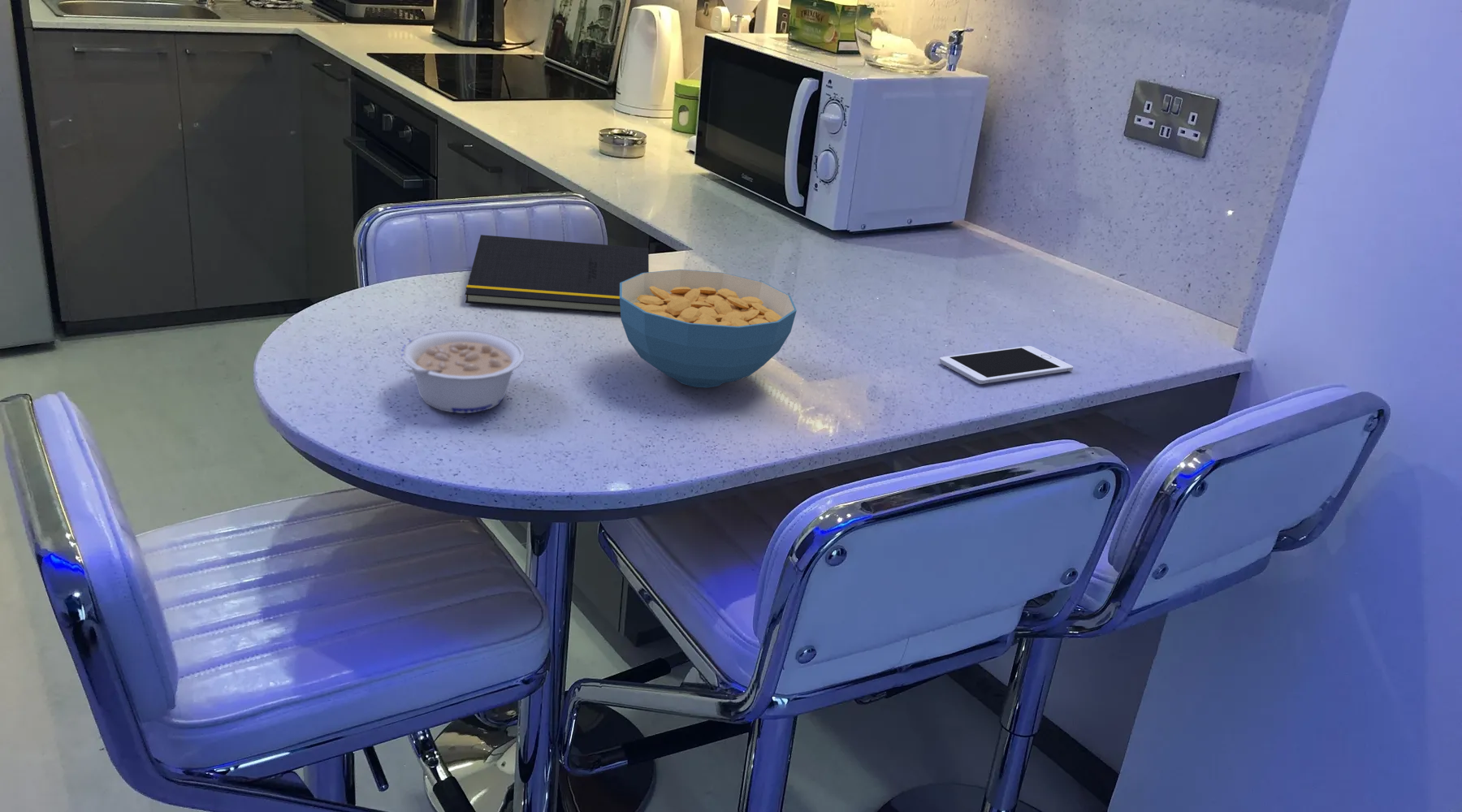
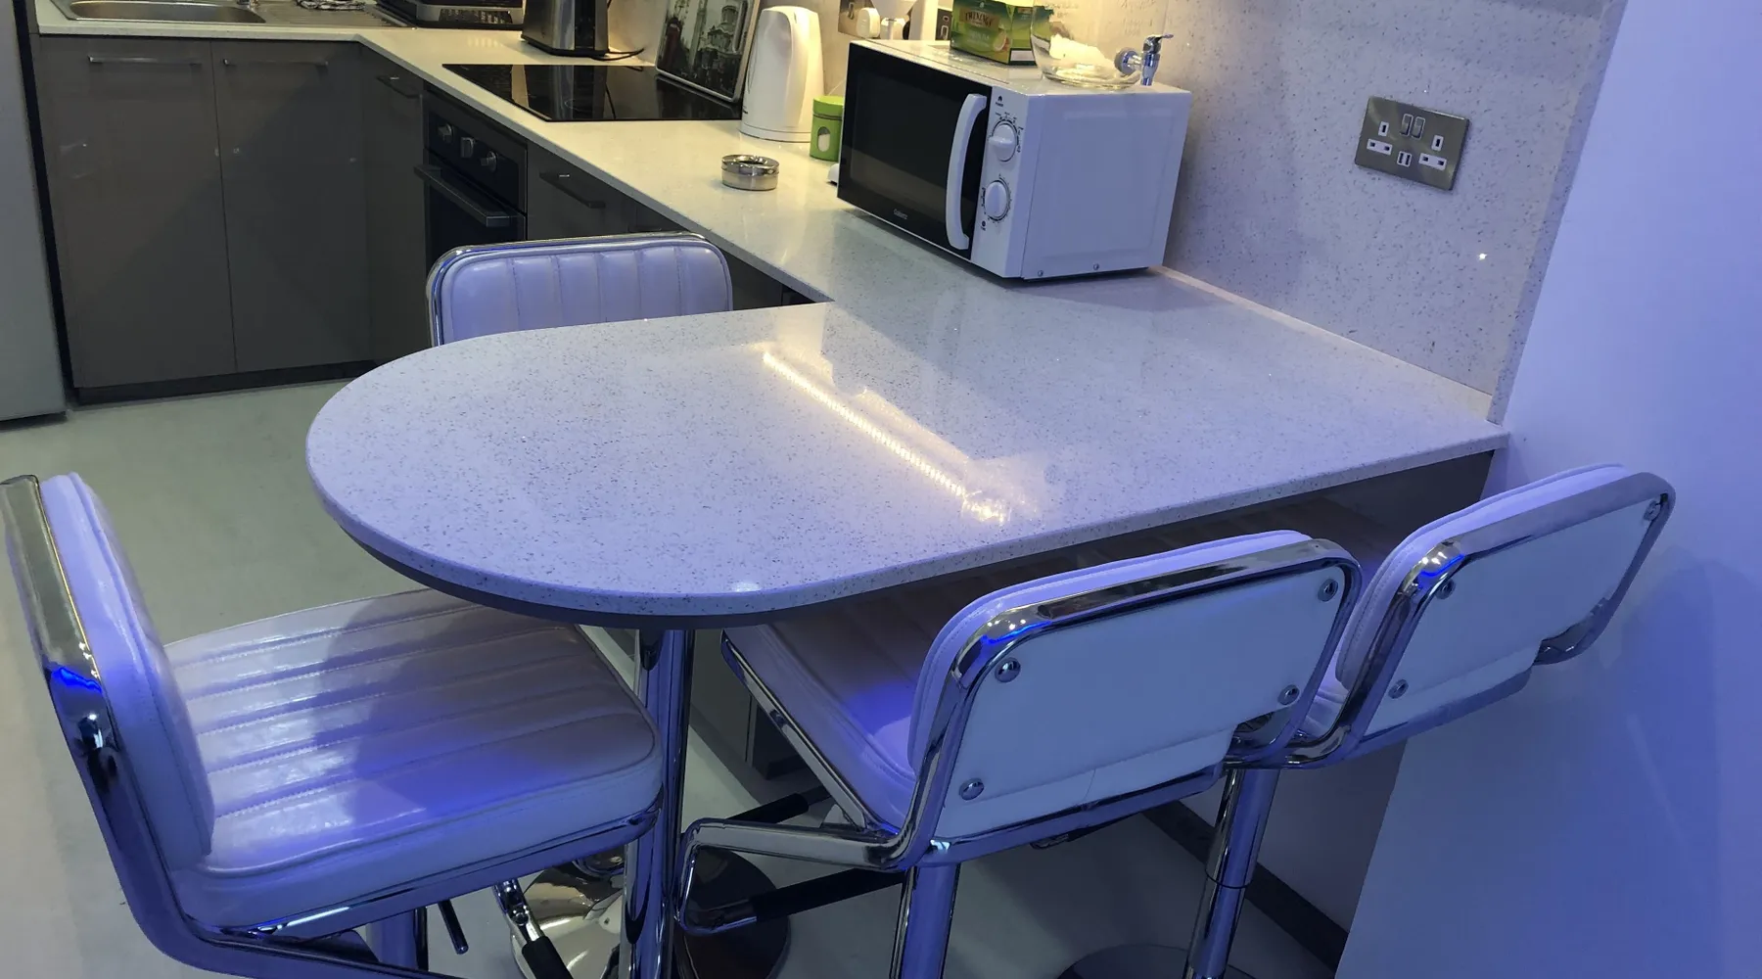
- cell phone (1006, 364)
- notepad (561, 274)
- cereal bowl (703, 337)
- legume (463, 371)
